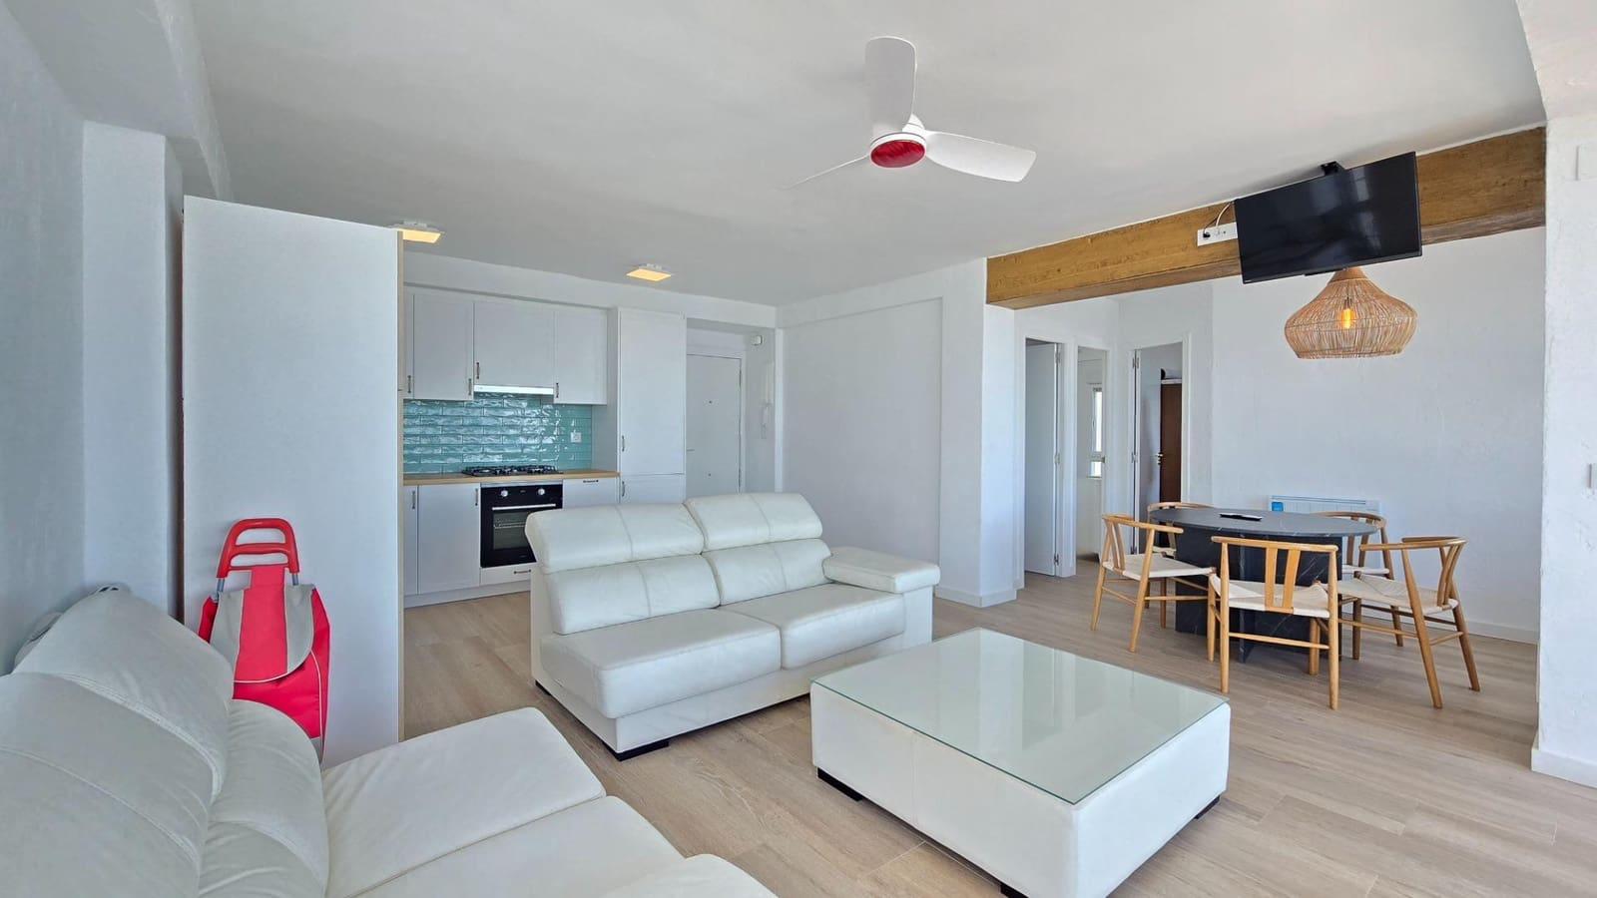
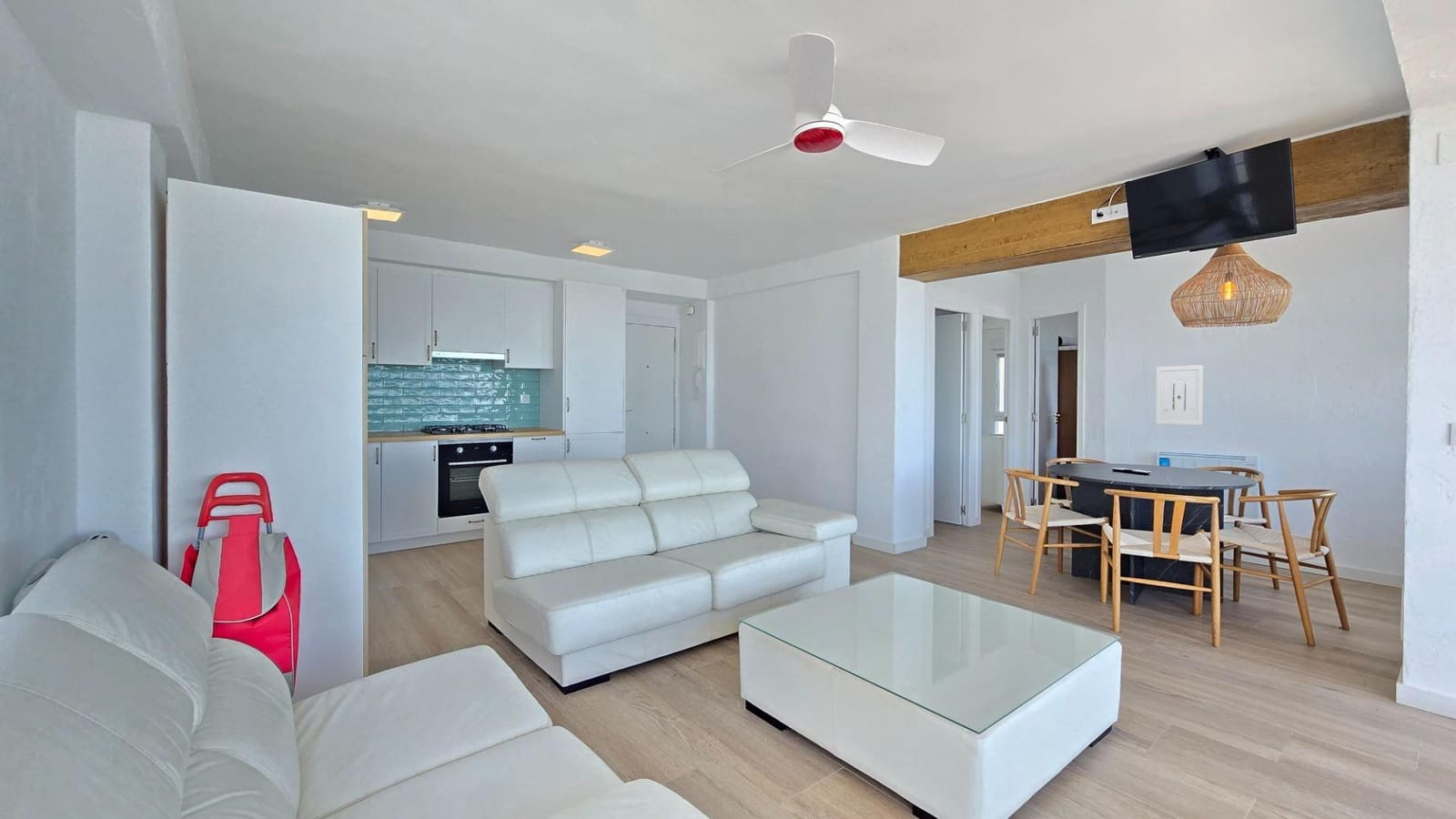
+ wall art (1178, 395)
